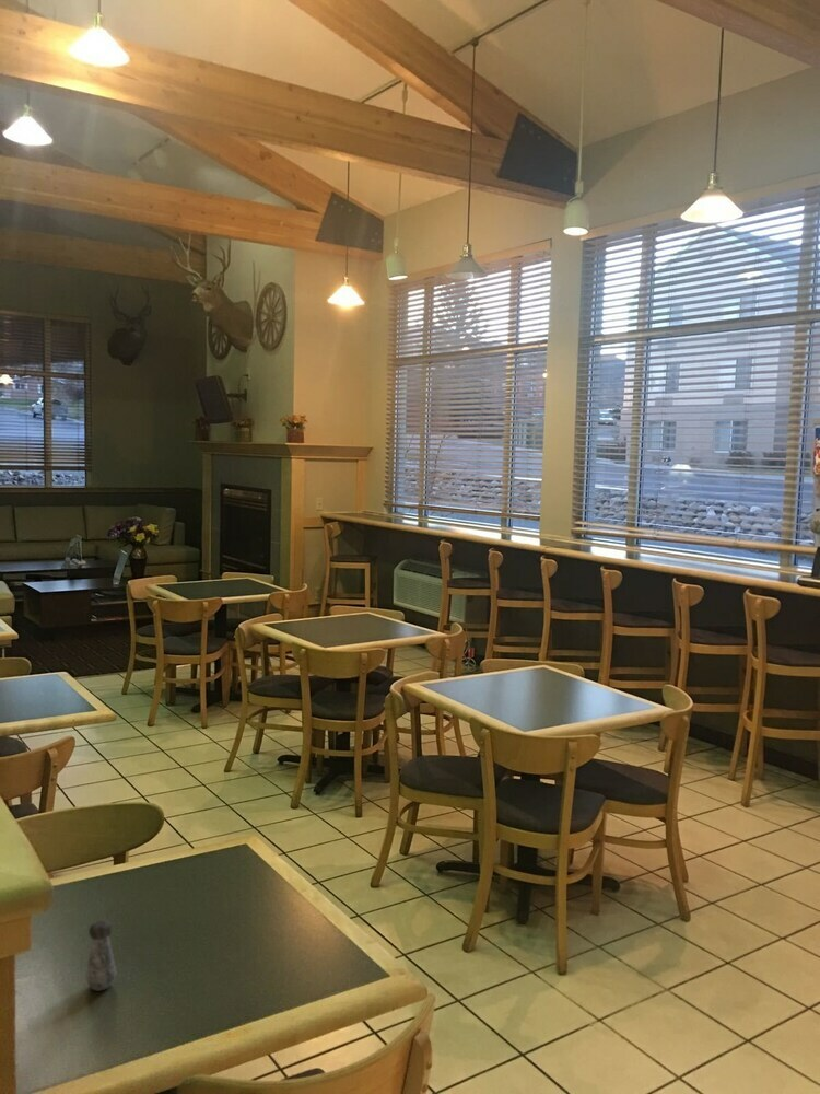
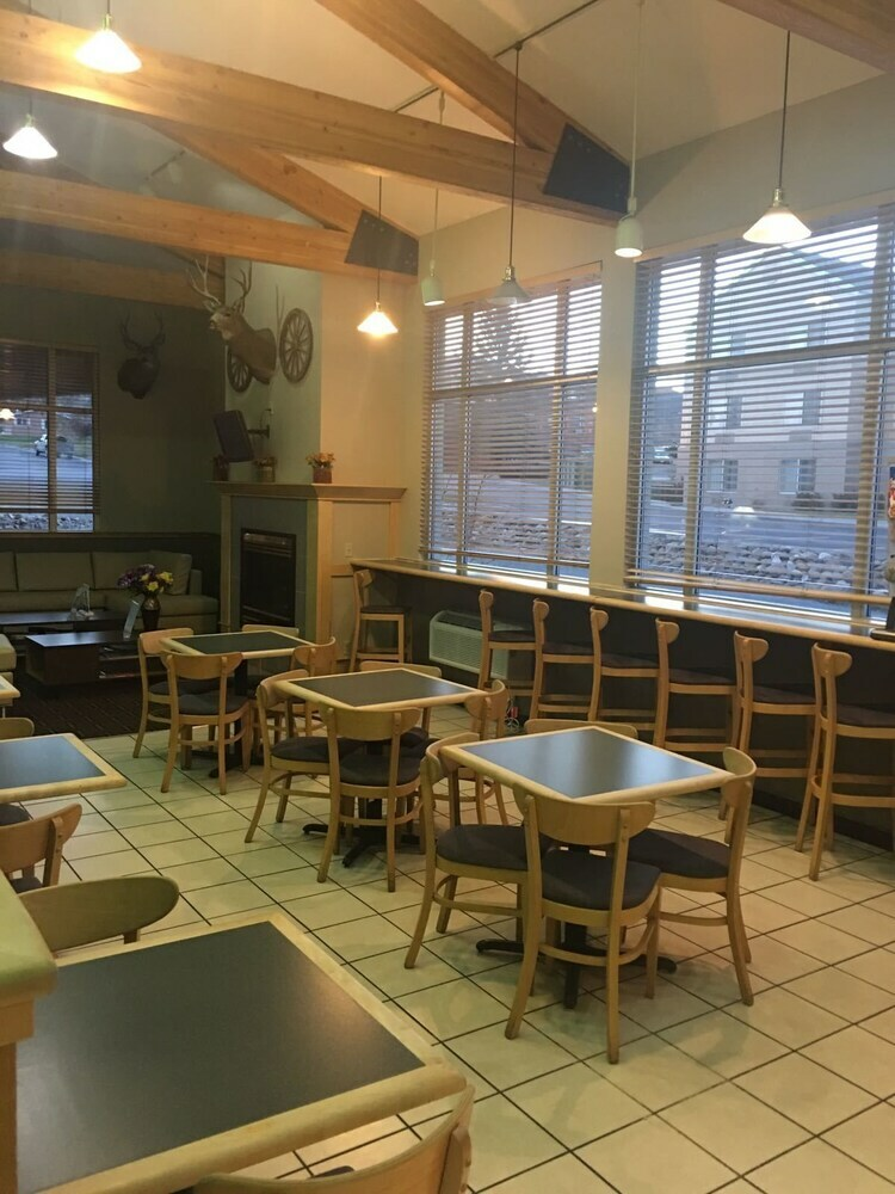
- salt shaker (101, 954)
